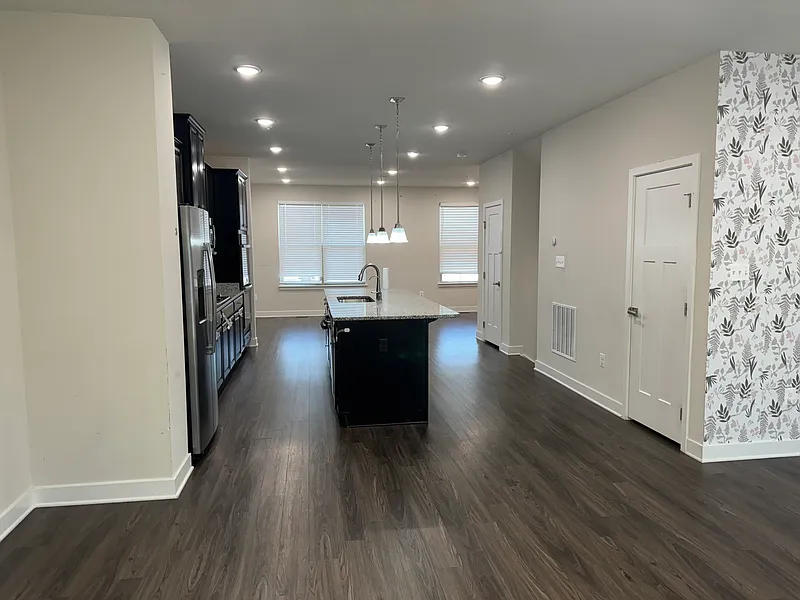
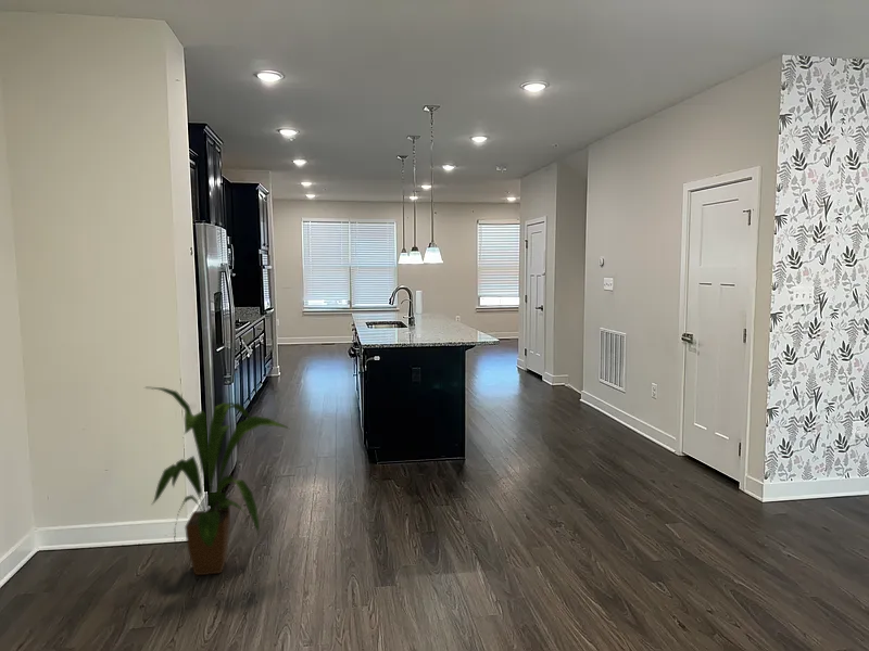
+ house plant (224, 476)
